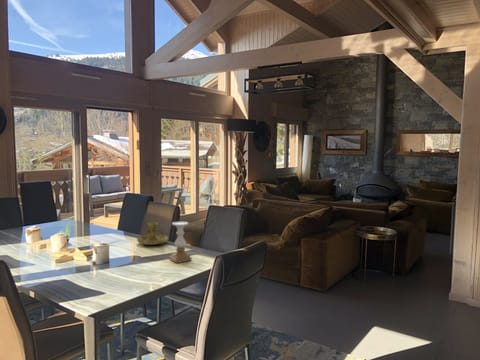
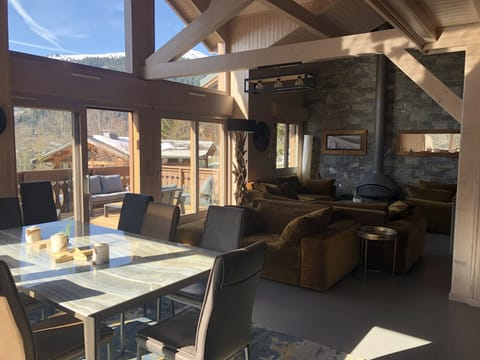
- candle holder (180, 241)
- candle holder (154, 233)
